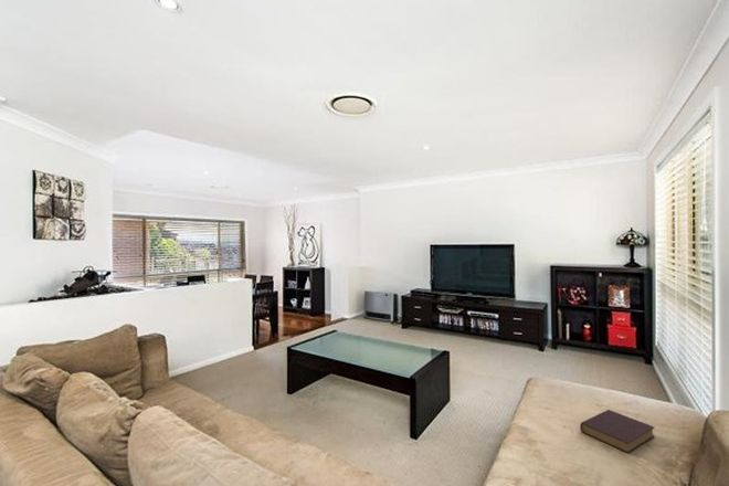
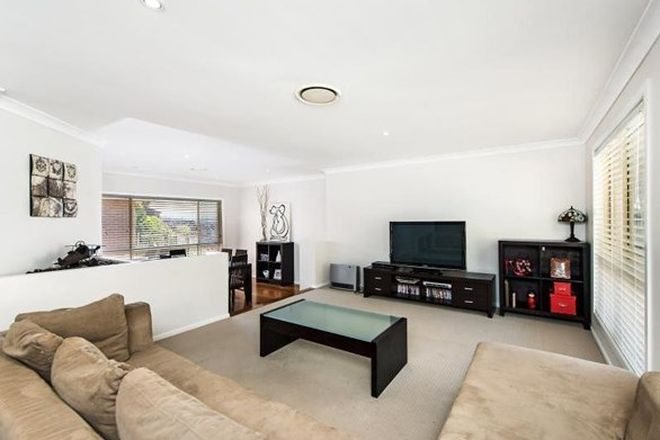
- book (616, 429)
